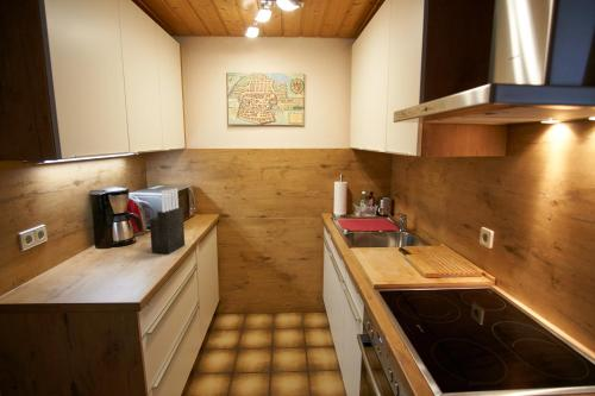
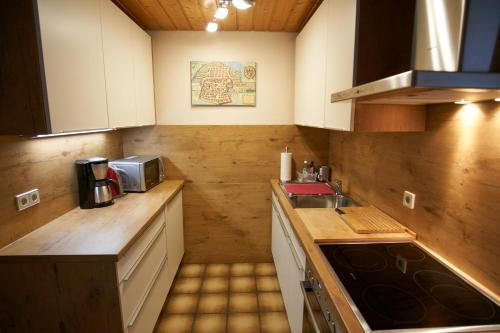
- knife block (165, 219)
